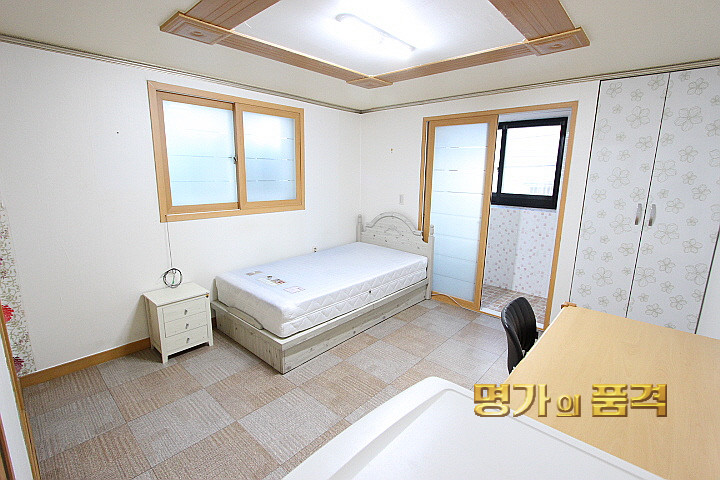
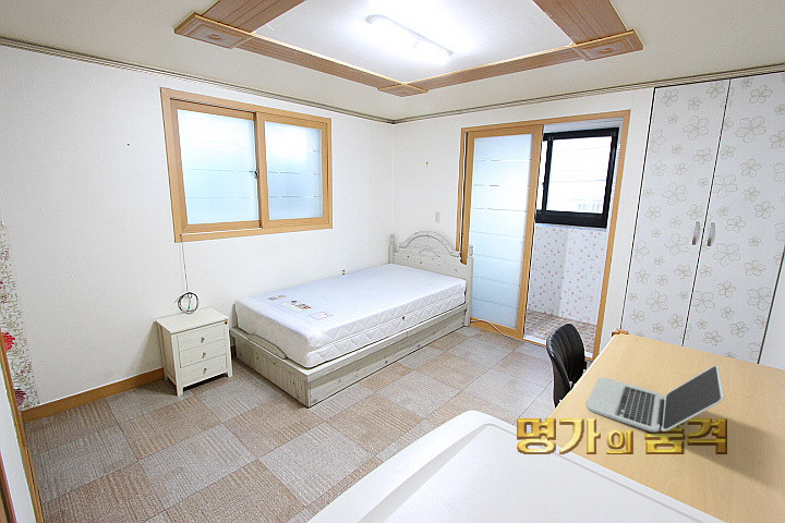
+ laptop (648, 389)
